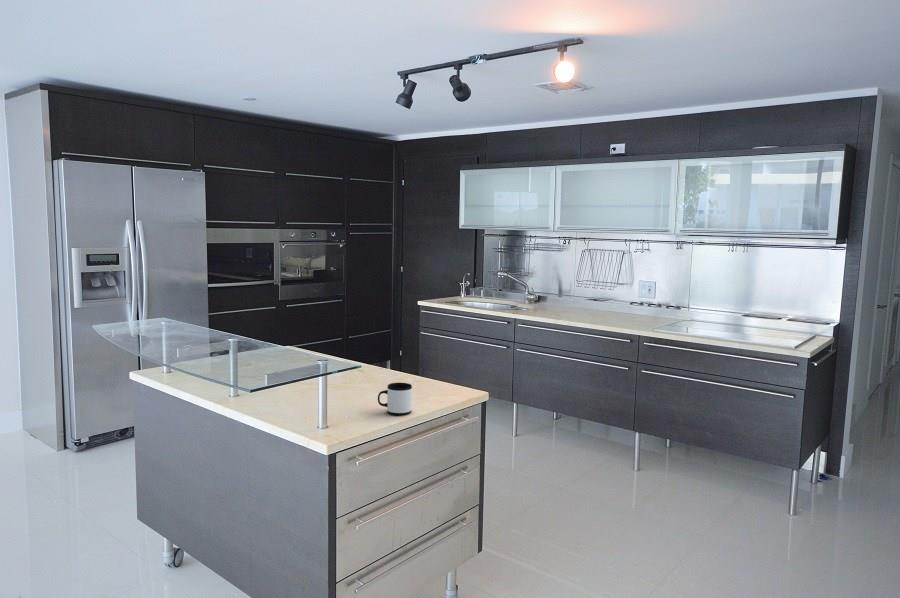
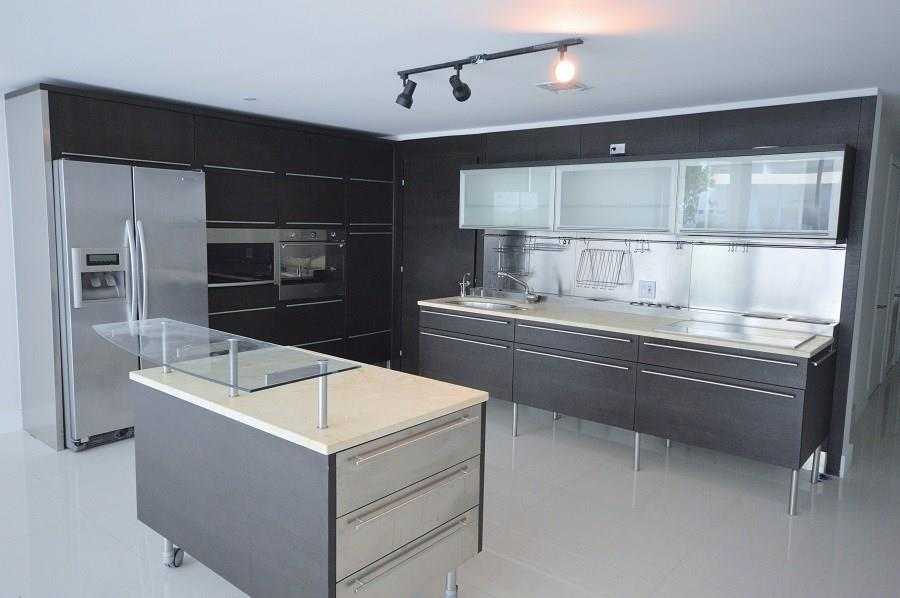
- mug (394, 398)
